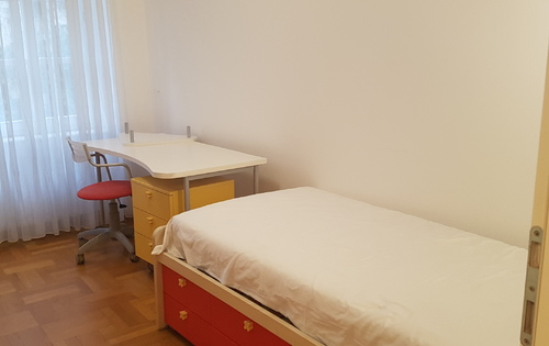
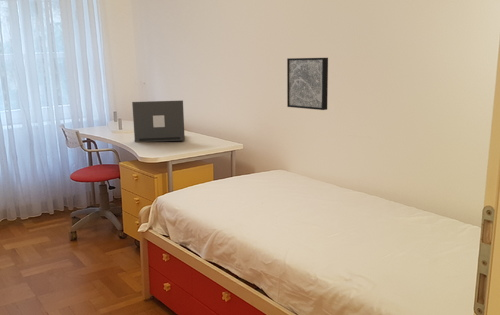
+ laptop (159, 119)
+ wall art (306, 83)
